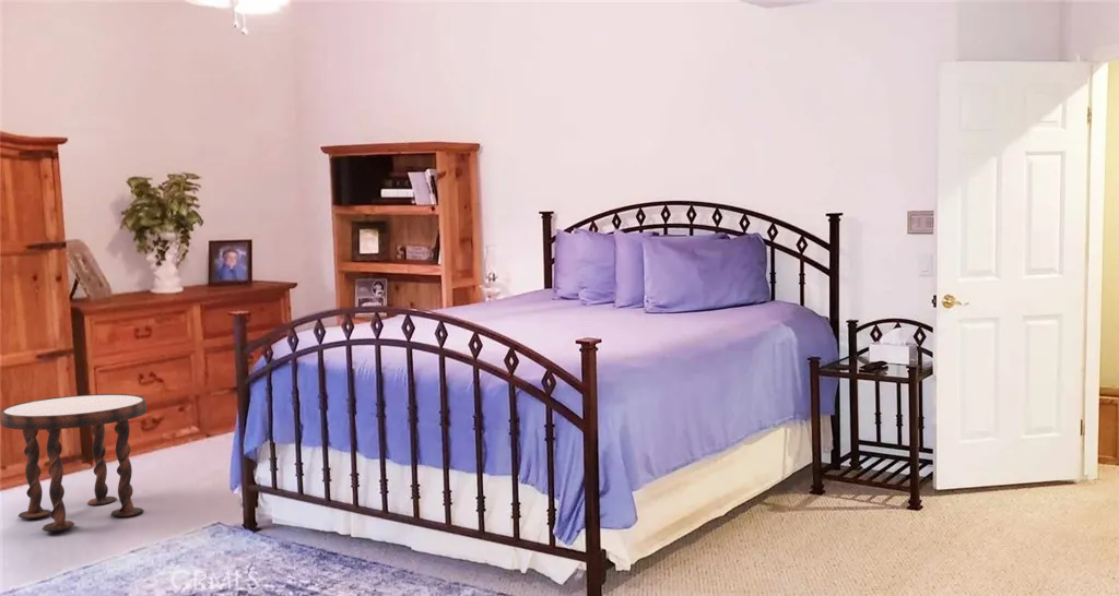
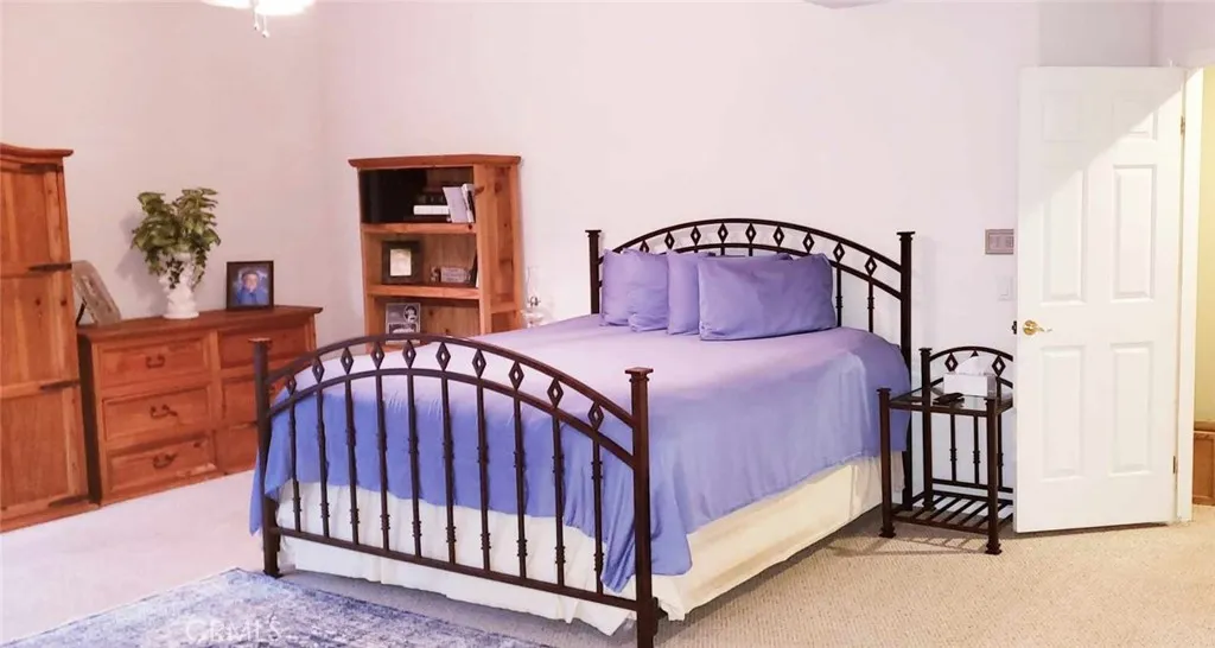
- side table (93, 456)
